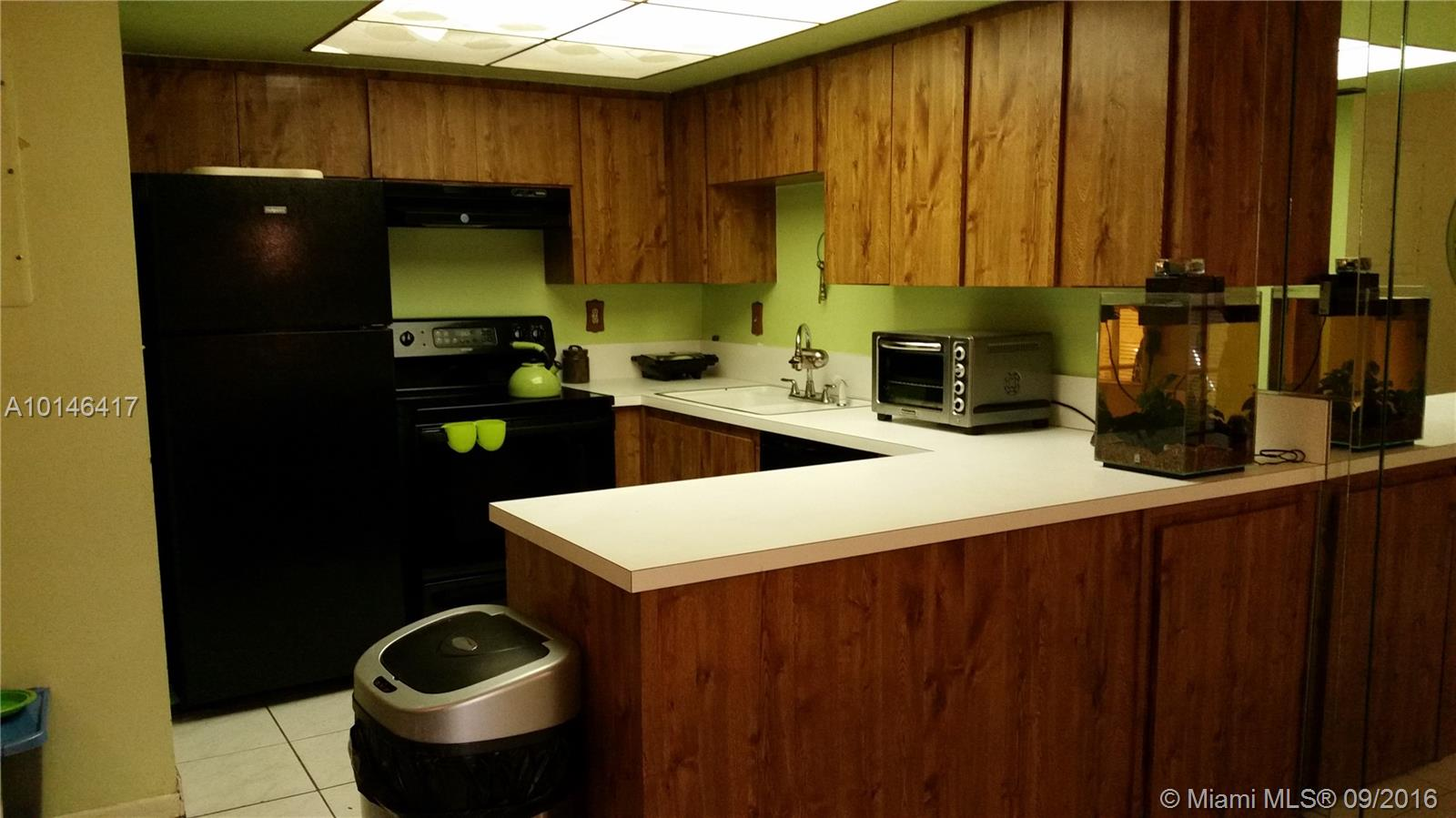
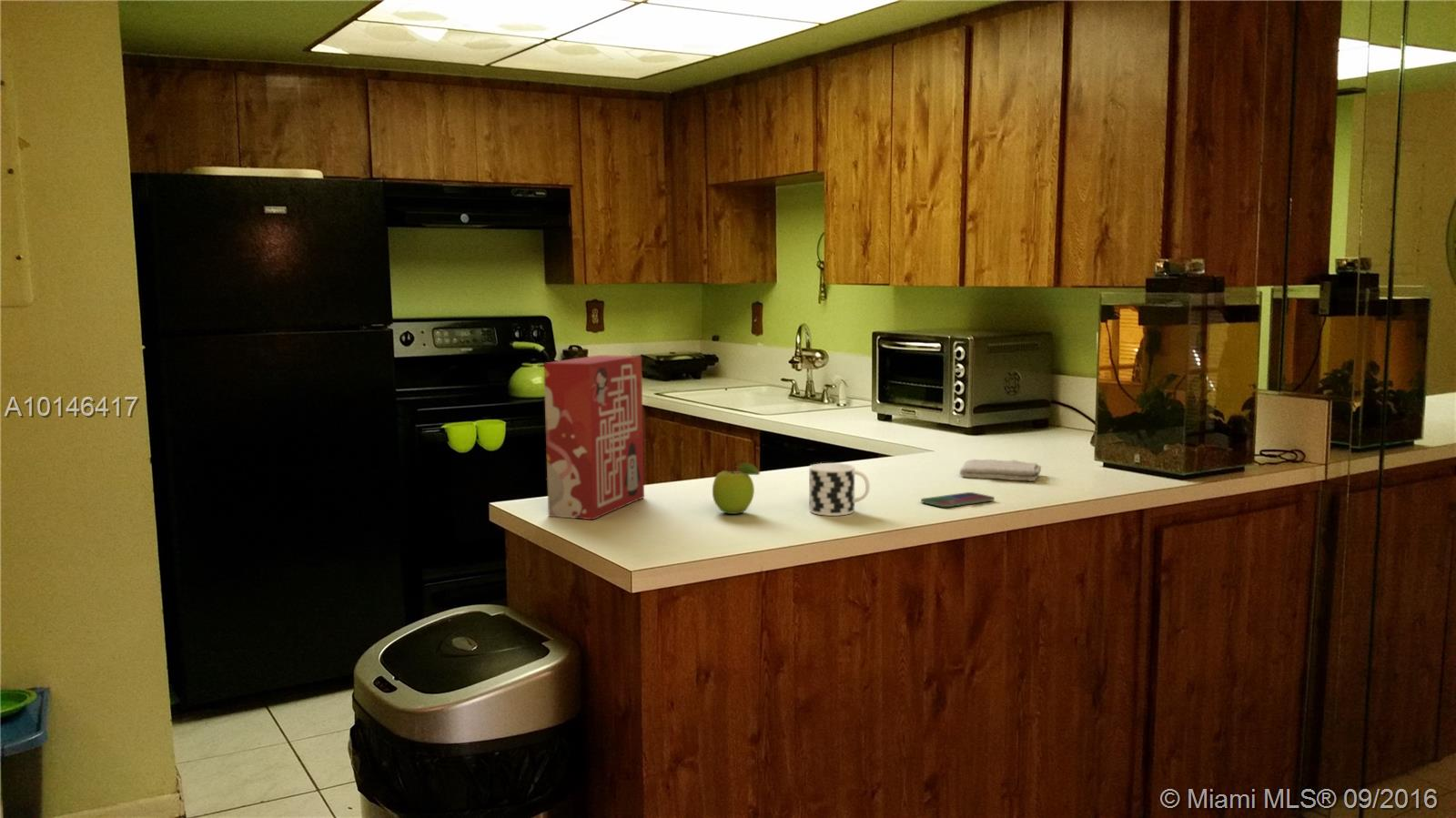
+ cereal box (596, 433)
+ washcloth (1000, 469)
+ cup (839, 489)
+ smartphone (957, 500)
+ fruit (736, 487)
